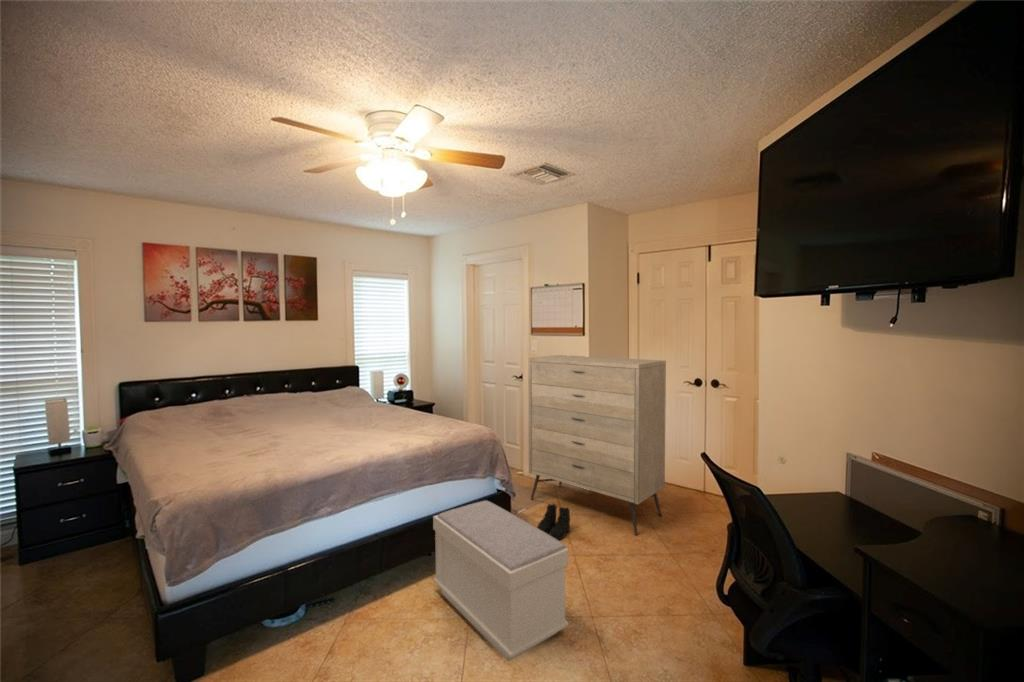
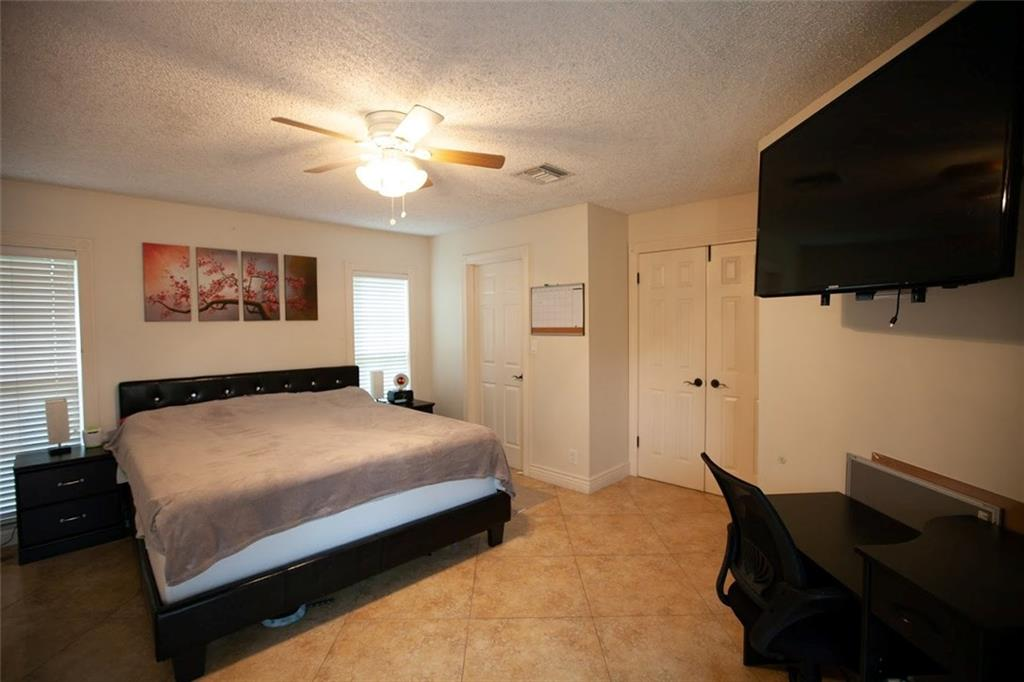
- boots (553, 519)
- dresser (593, 433)
- bench (496, 568)
